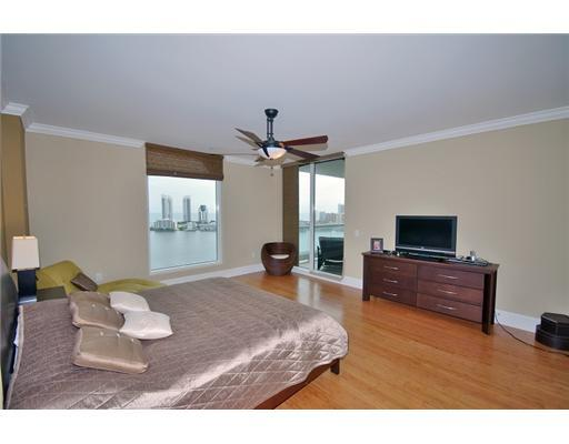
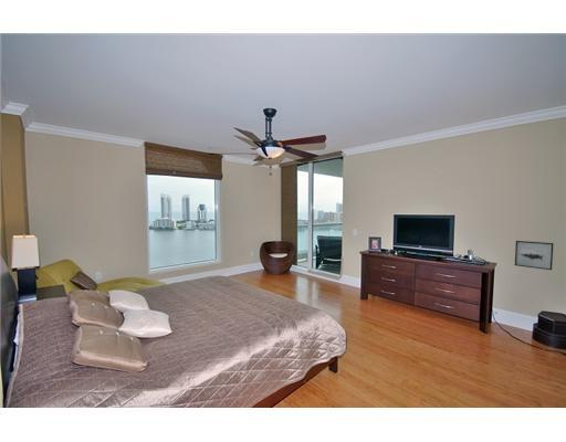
+ wall art (533, 254)
